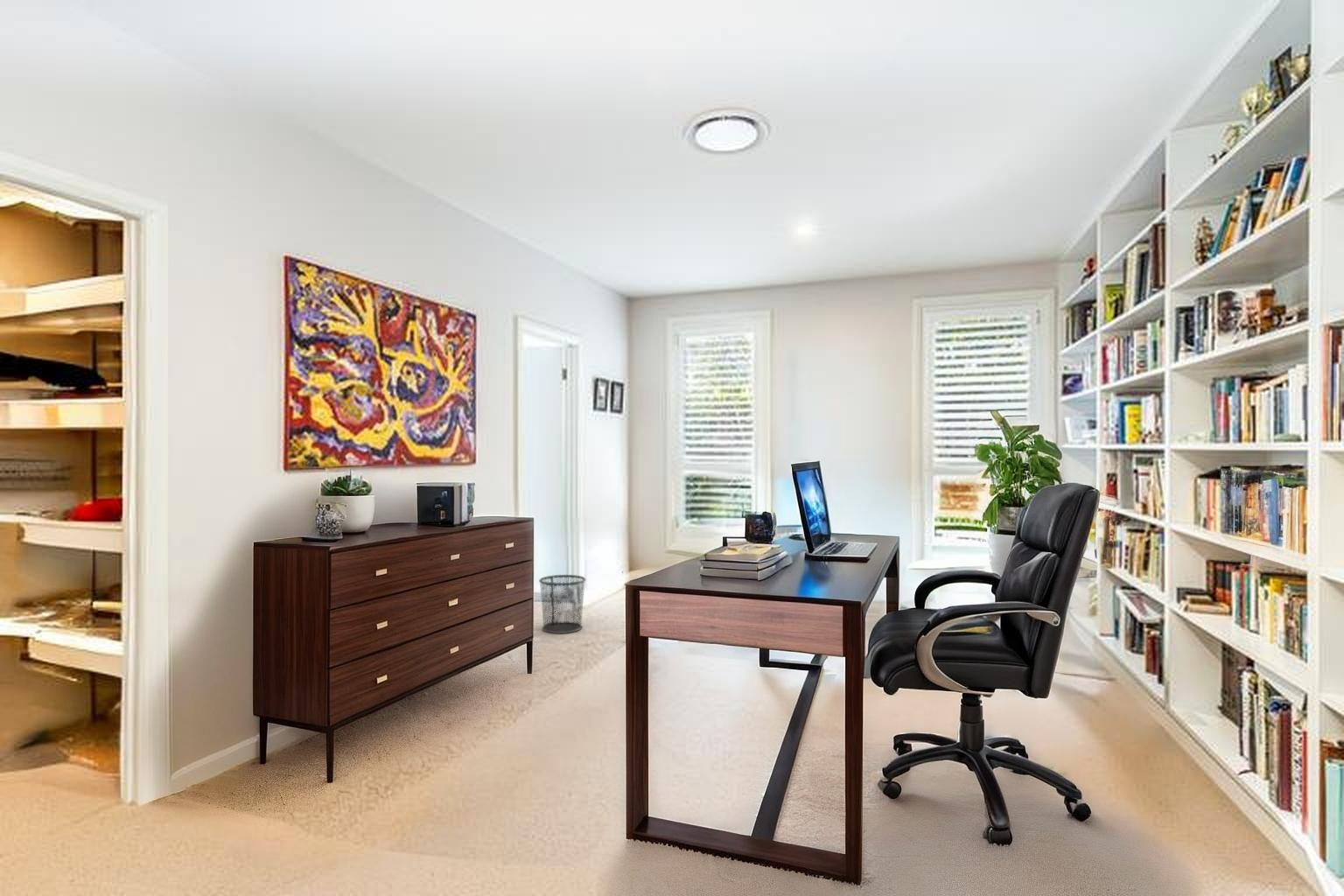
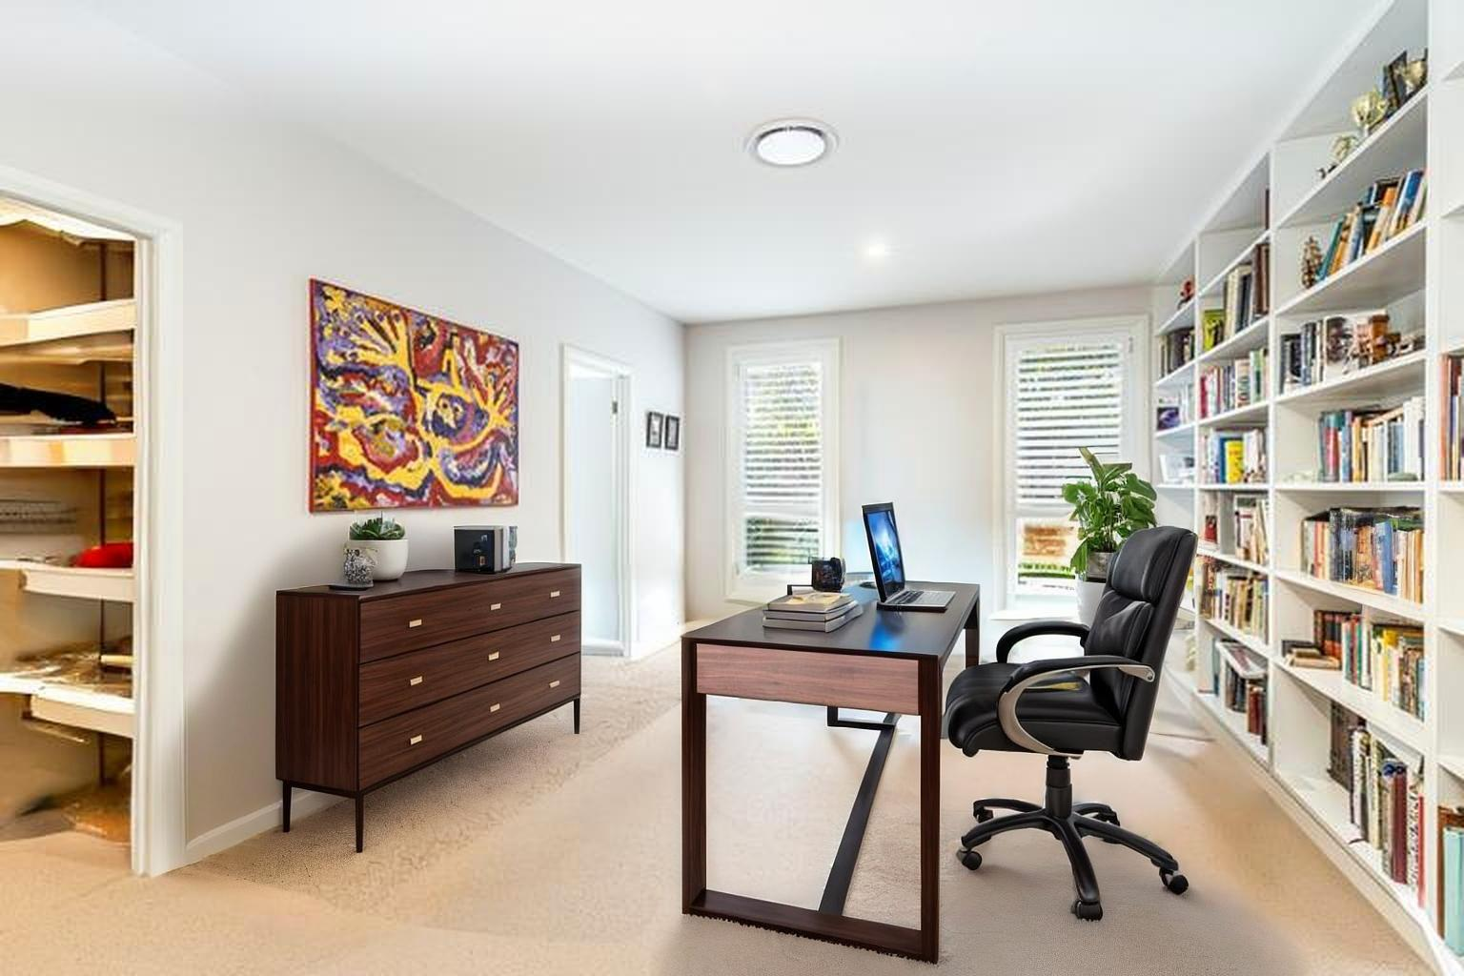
- waste bin (562, 603)
